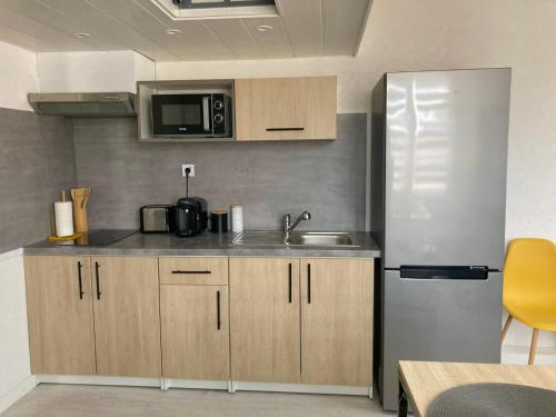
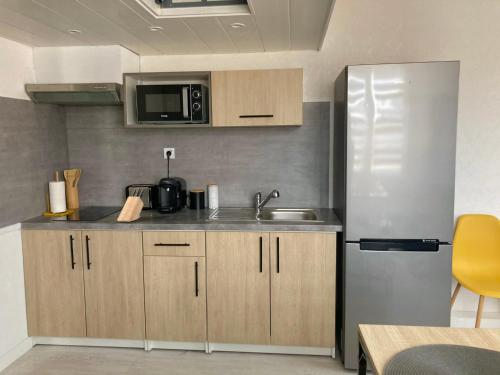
+ knife block (132, 204)
